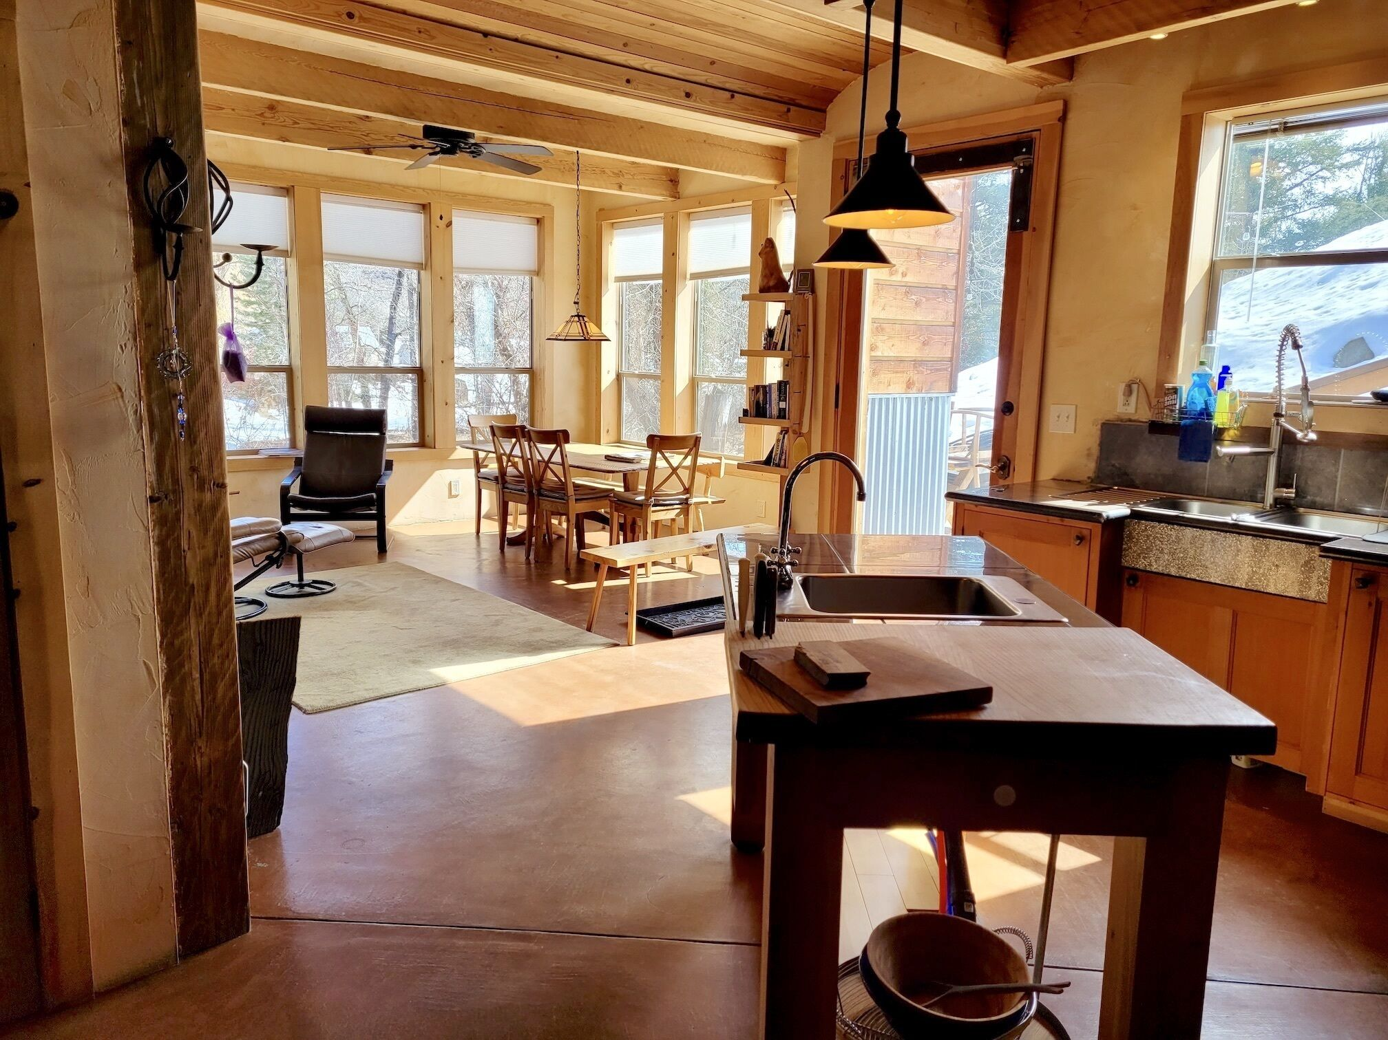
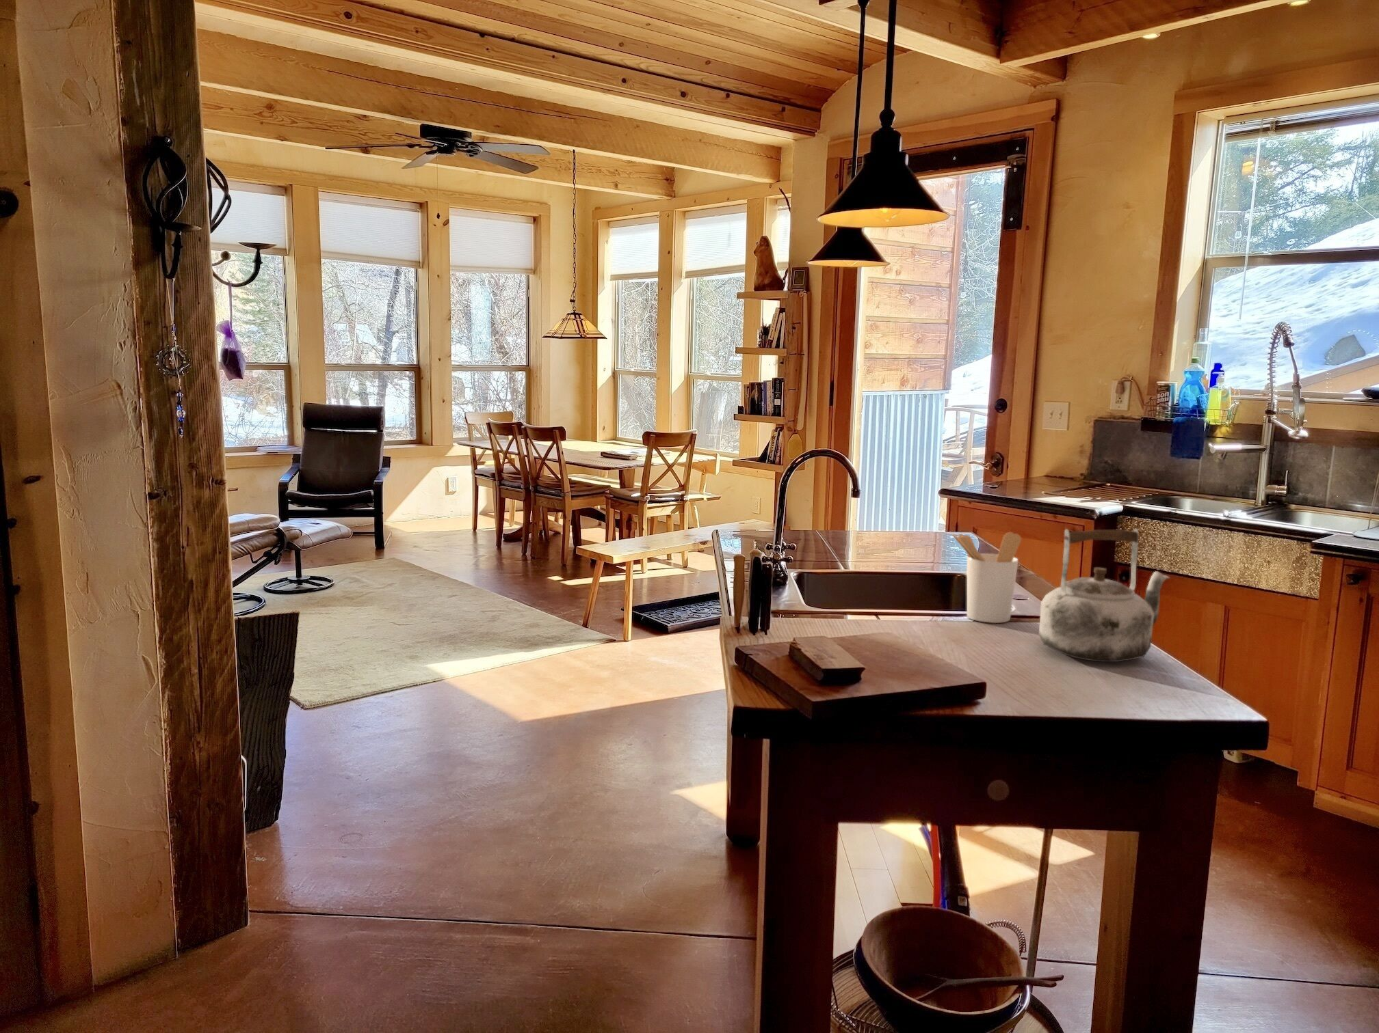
+ kettle (1110, 590)
+ utensil holder (981, 574)
